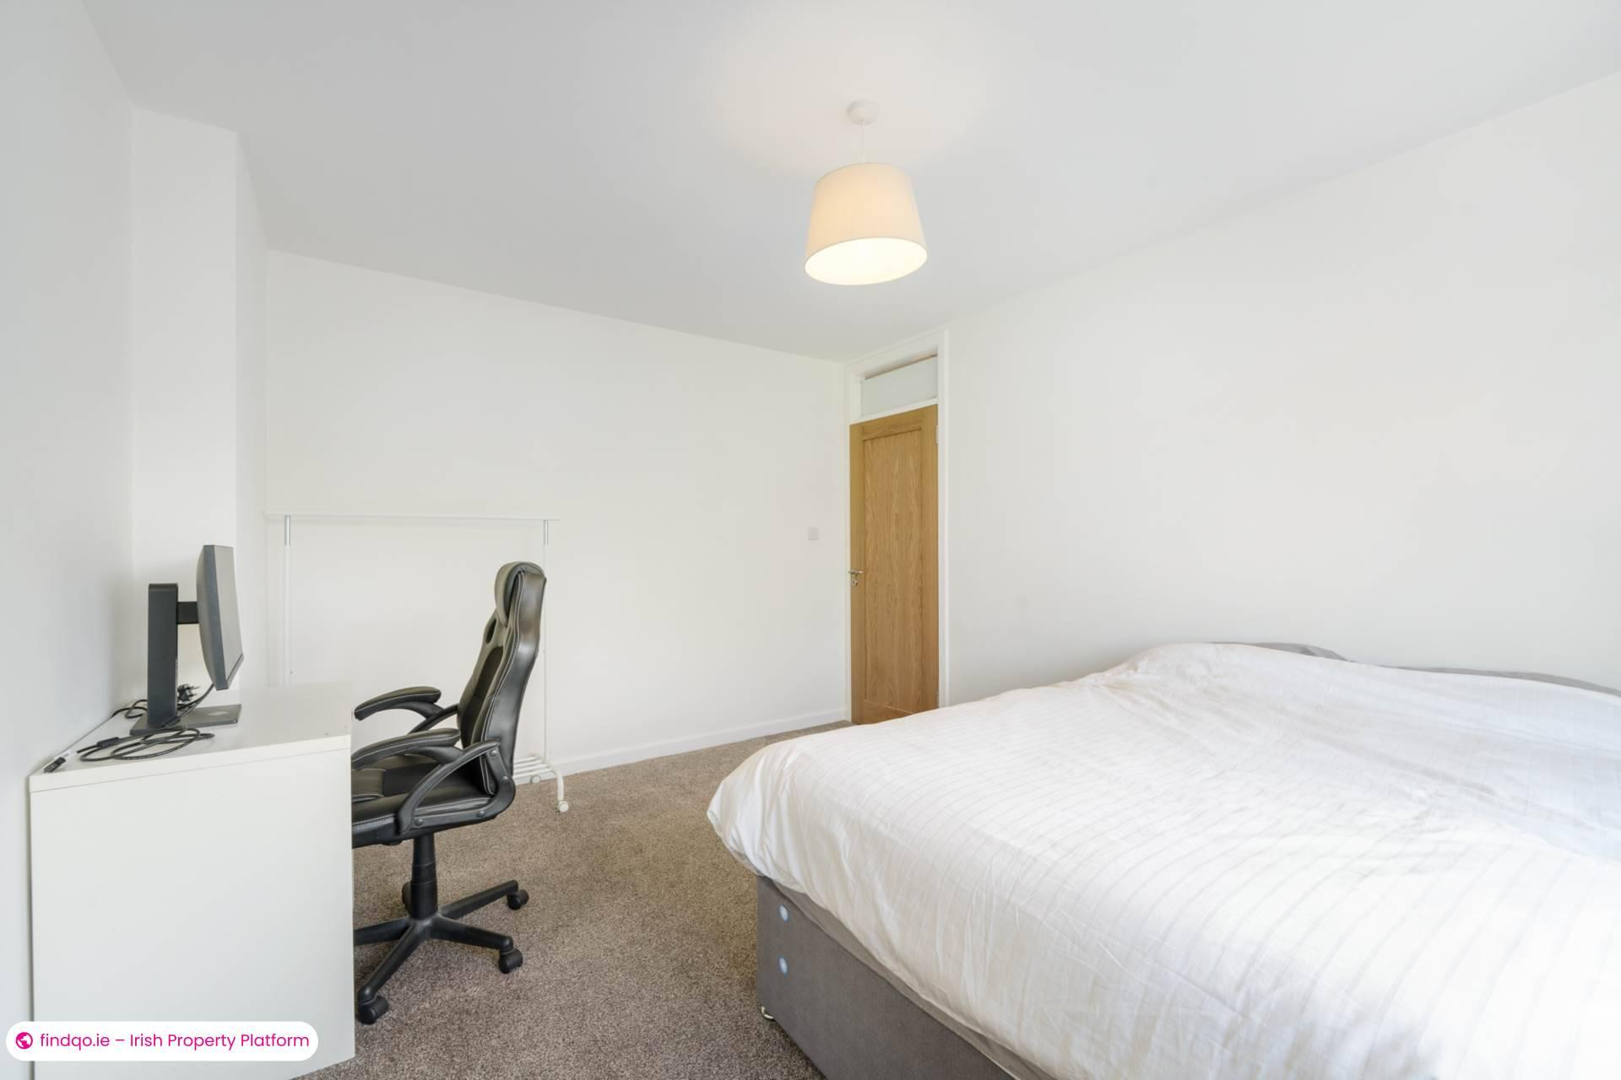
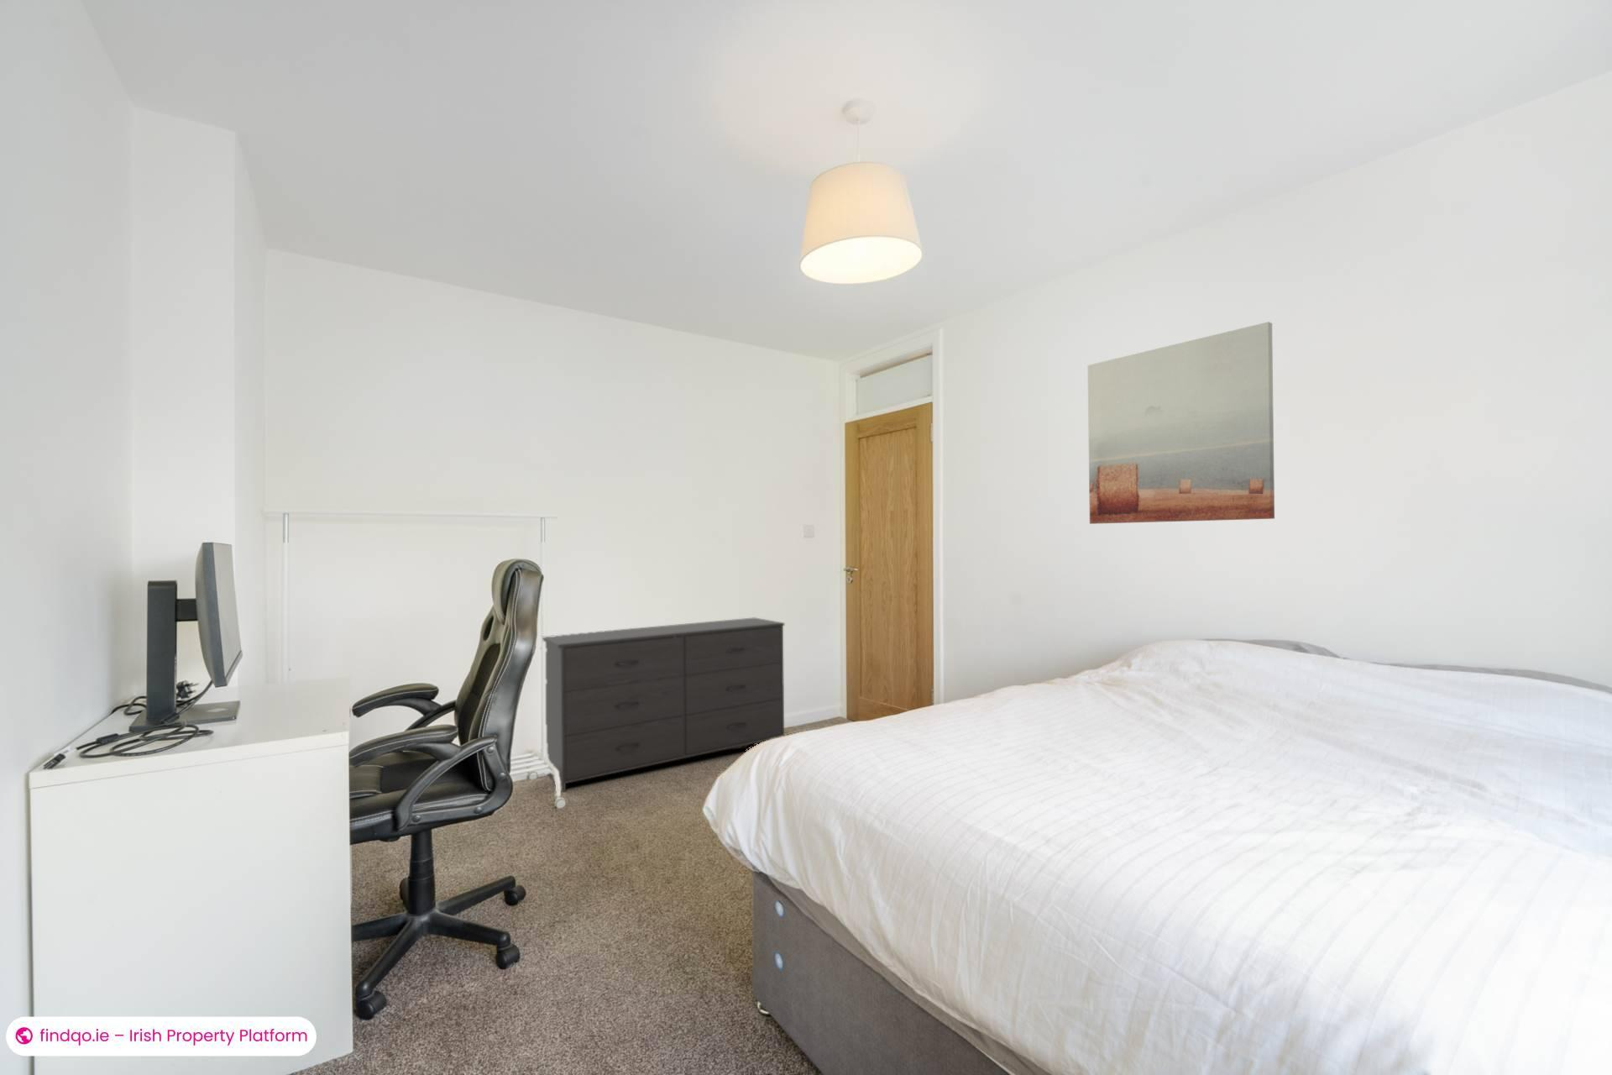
+ dresser (672, 693)
+ wall art (1171, 433)
